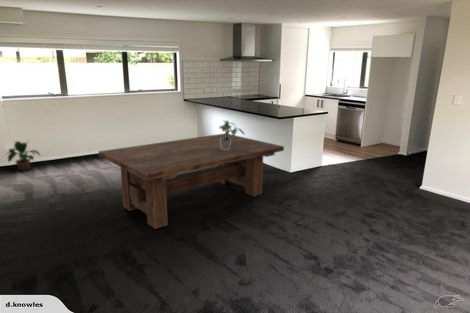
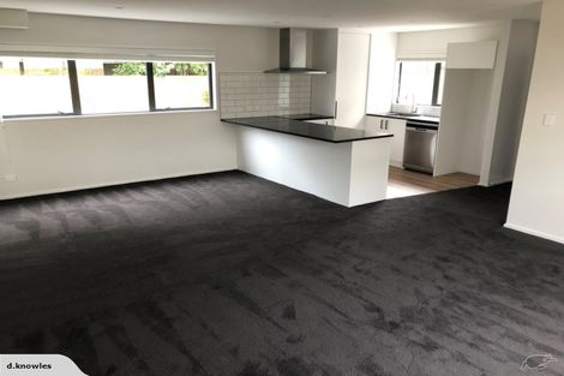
- potted plant (21, 152)
- potted plant (228, 134)
- dining table (196, 174)
